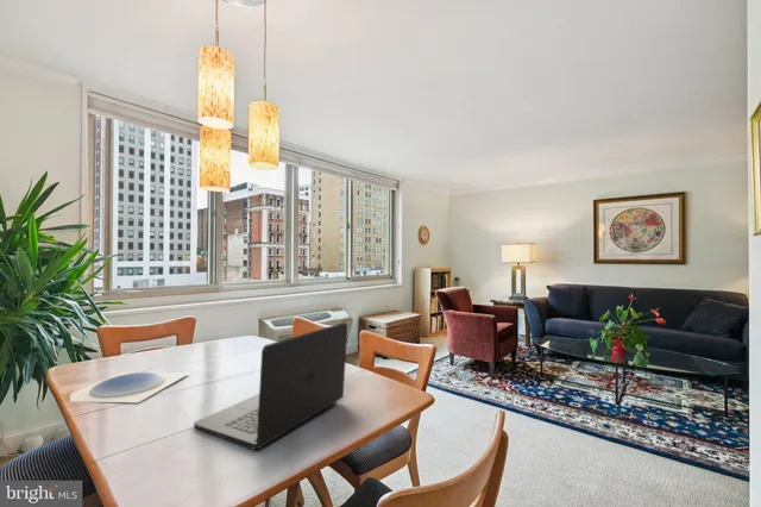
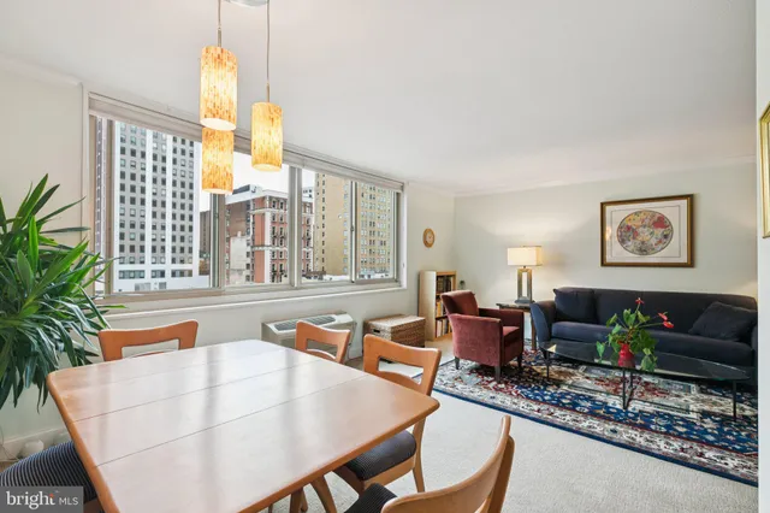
- bowl (128, 381)
- laptop (276, 370)
